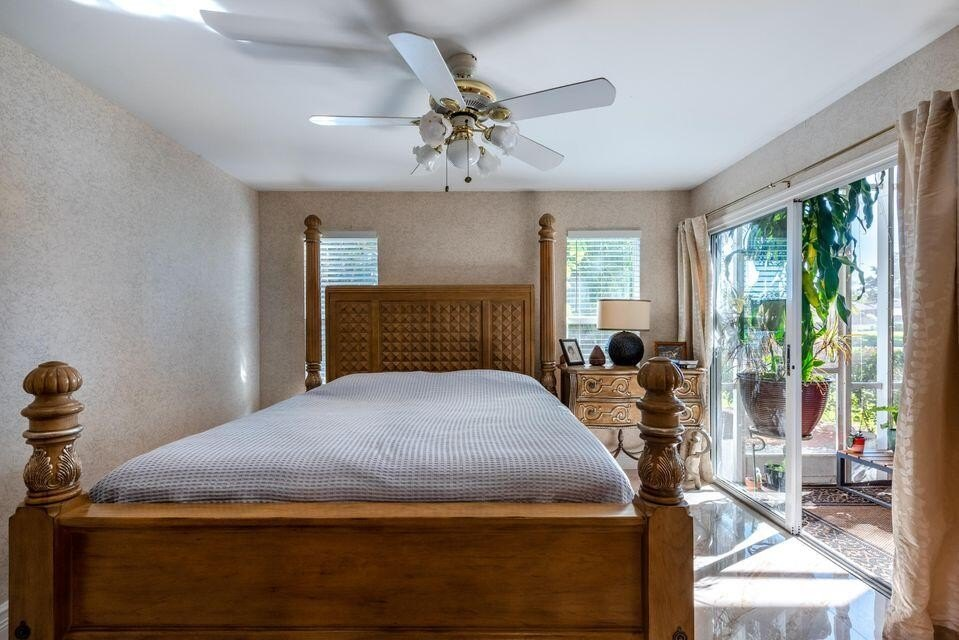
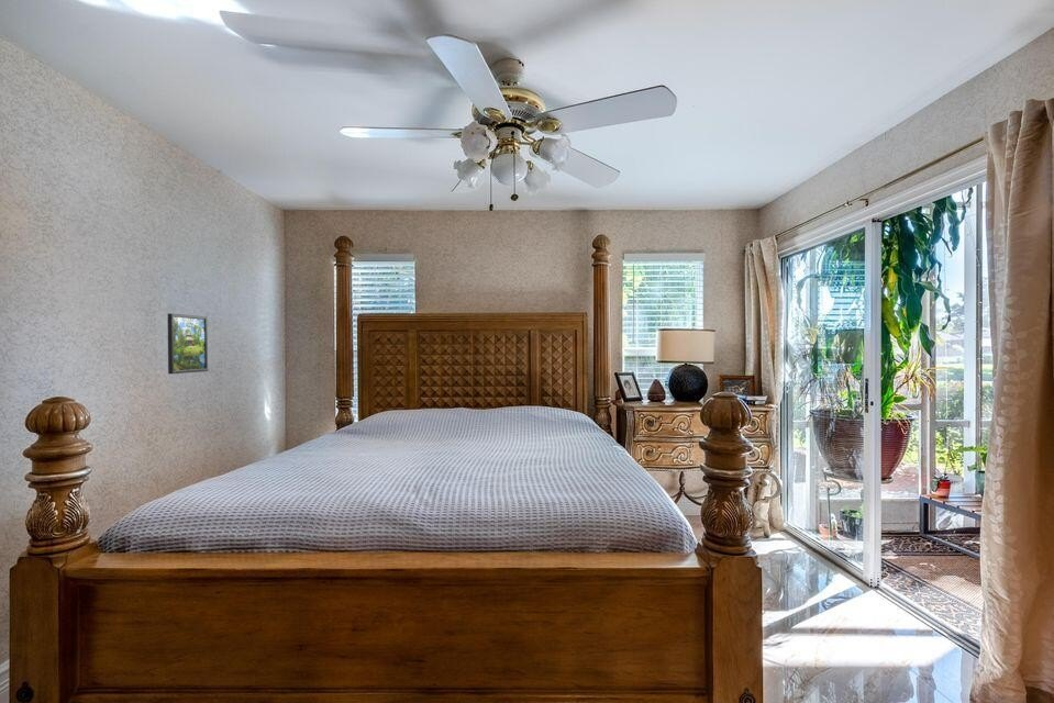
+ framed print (188, 344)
